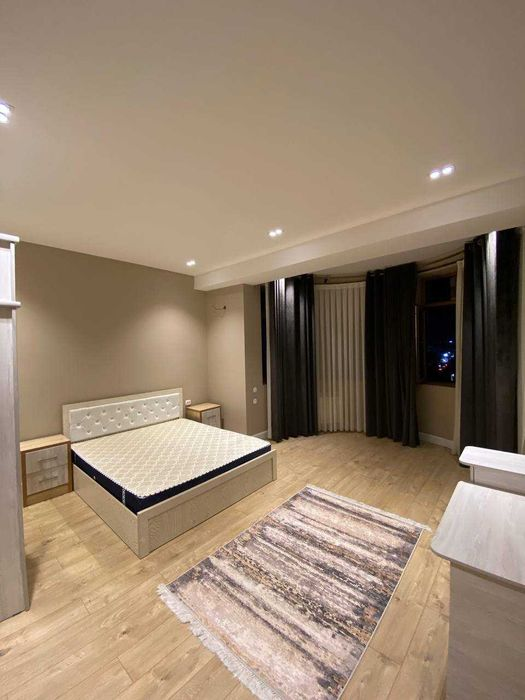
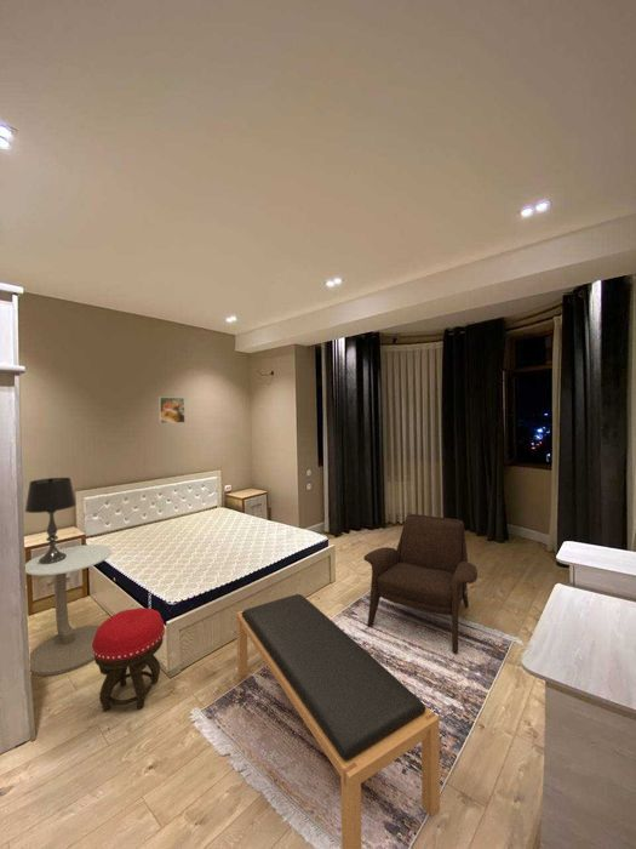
+ stool (130, 656)
+ bench (316, 685)
+ armchair (424, 570)
+ side table (65, 602)
+ table lamp (51, 519)
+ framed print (172, 410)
